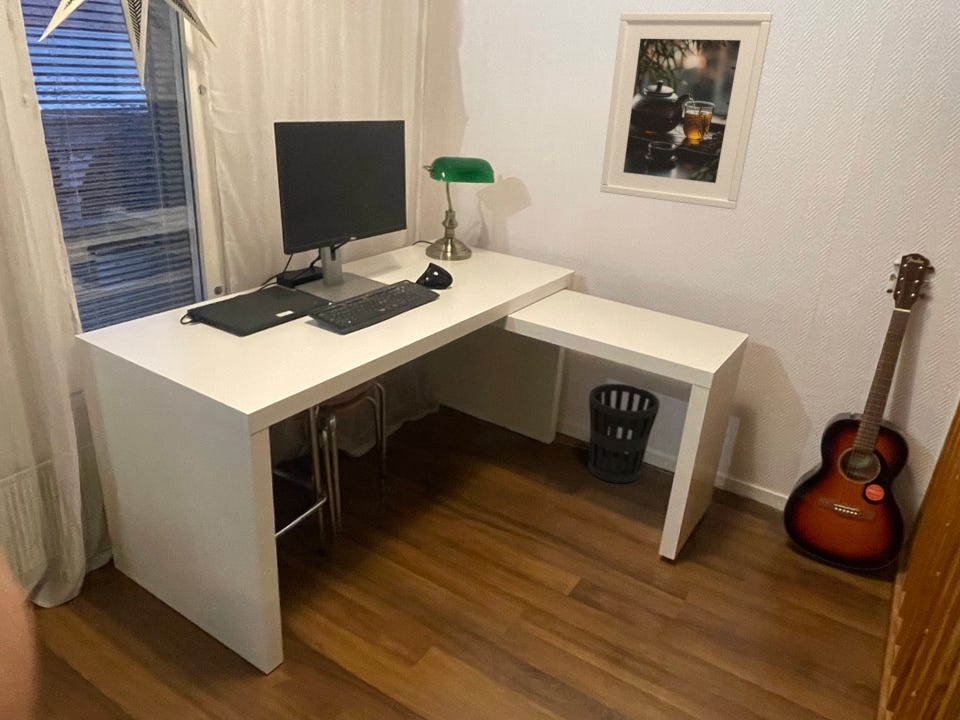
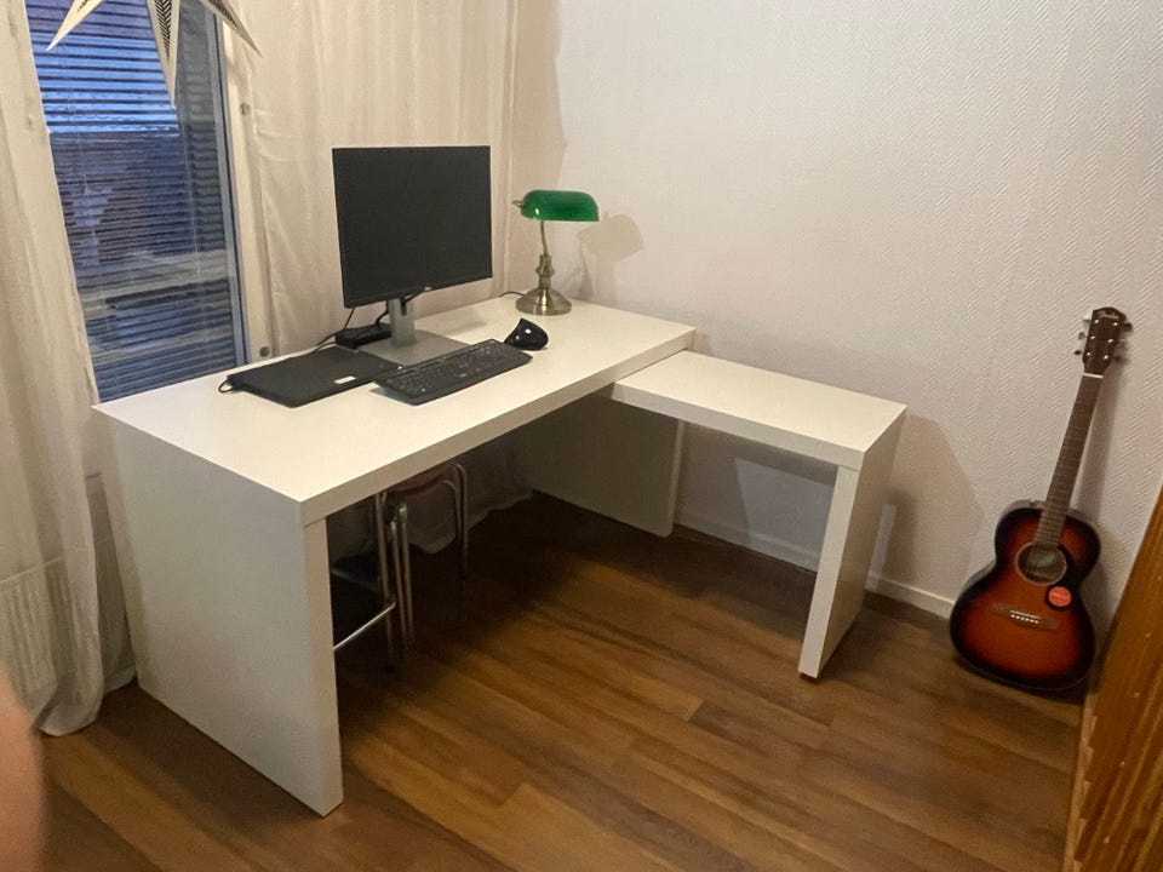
- wastebasket (617, 432)
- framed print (678, 110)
